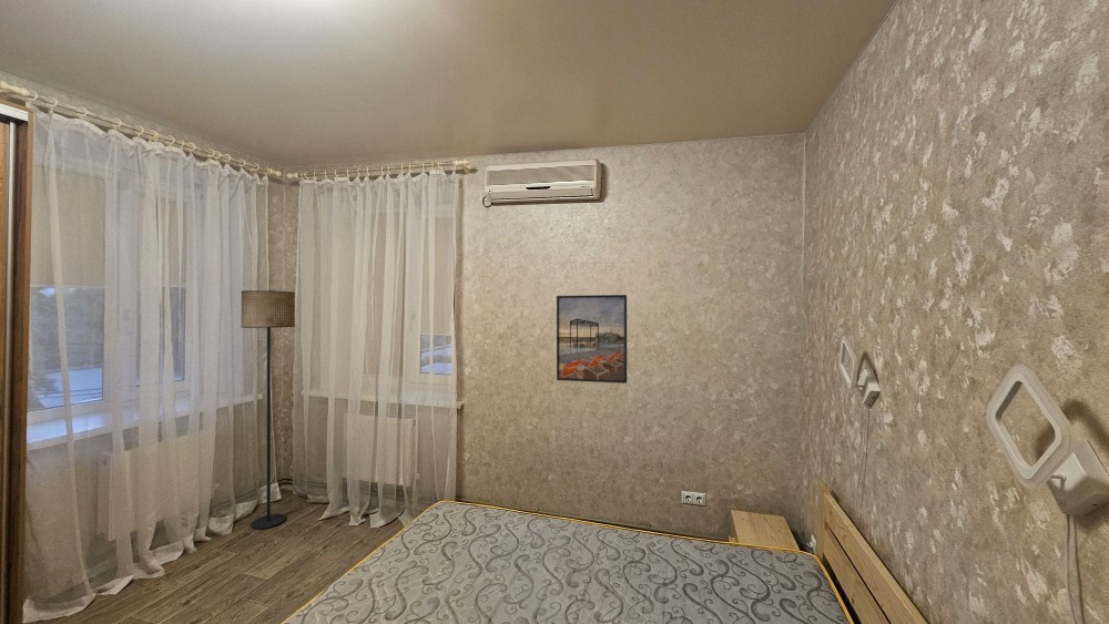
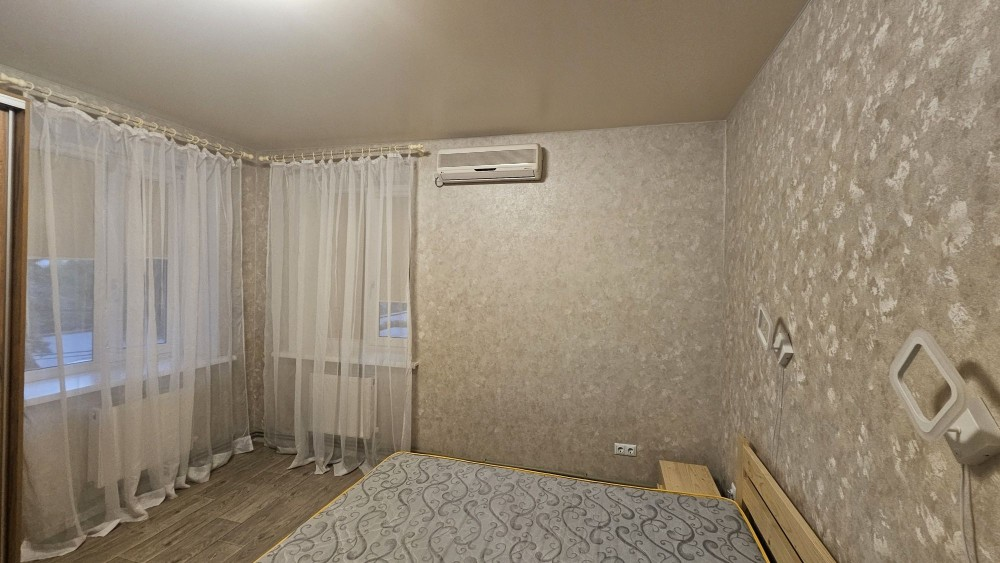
- floor lamp (268, 406)
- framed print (590, 338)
